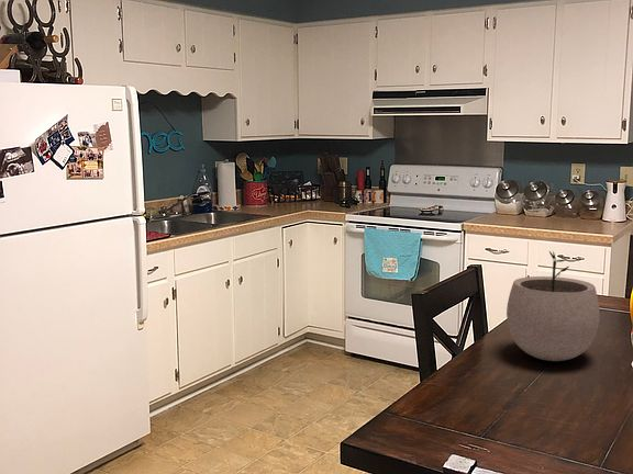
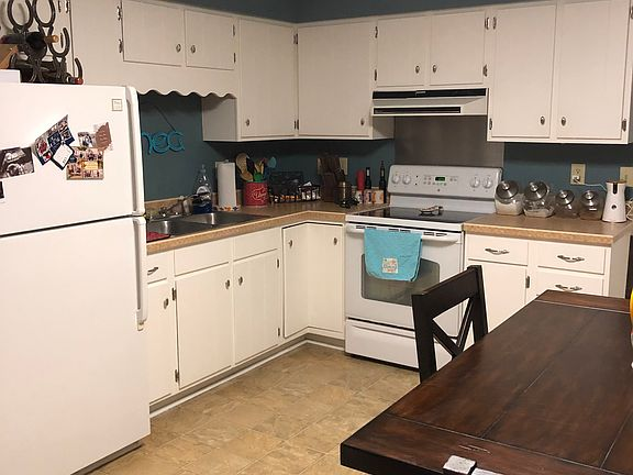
- plant pot (552, 304)
